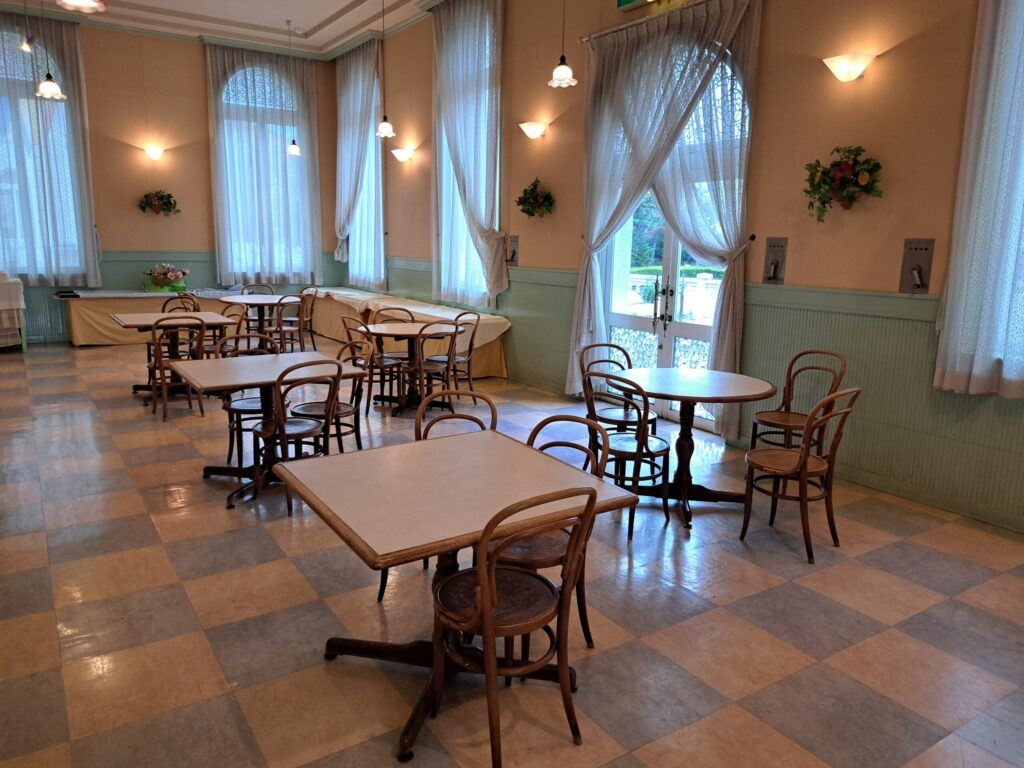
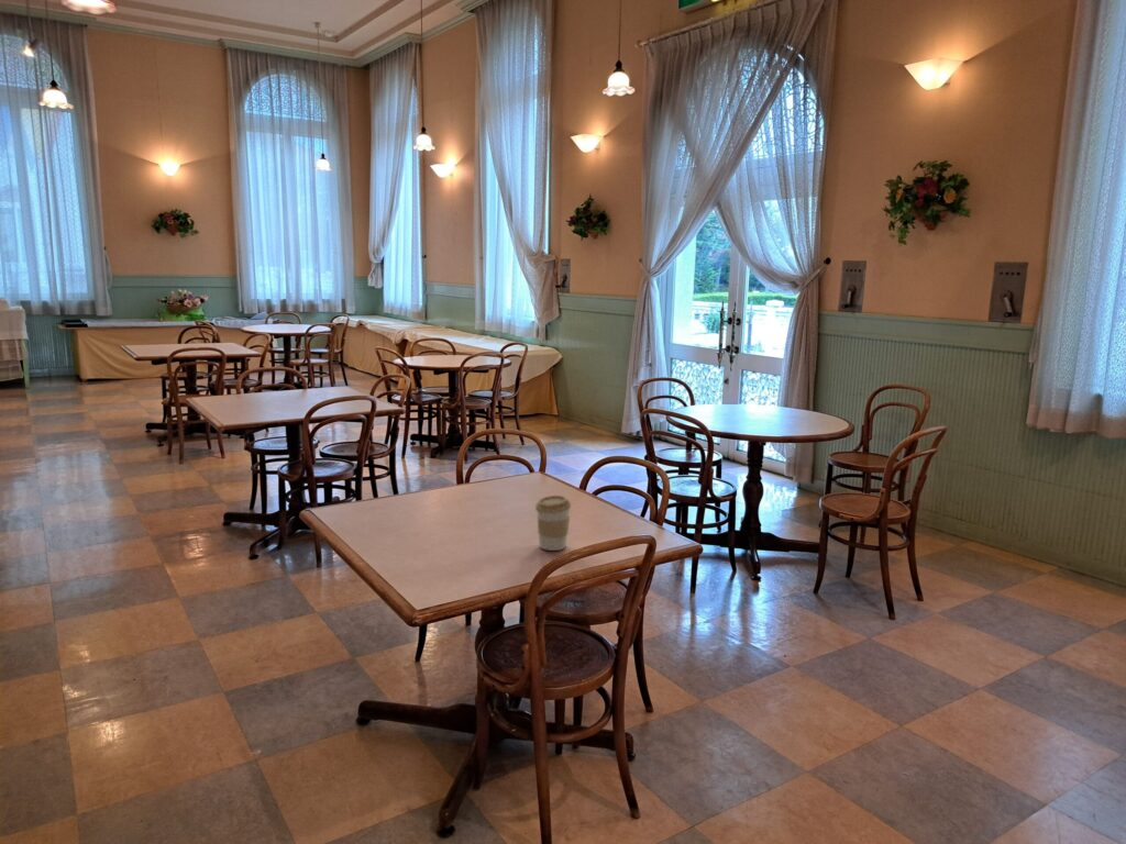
+ coffee cup (552, 522)
